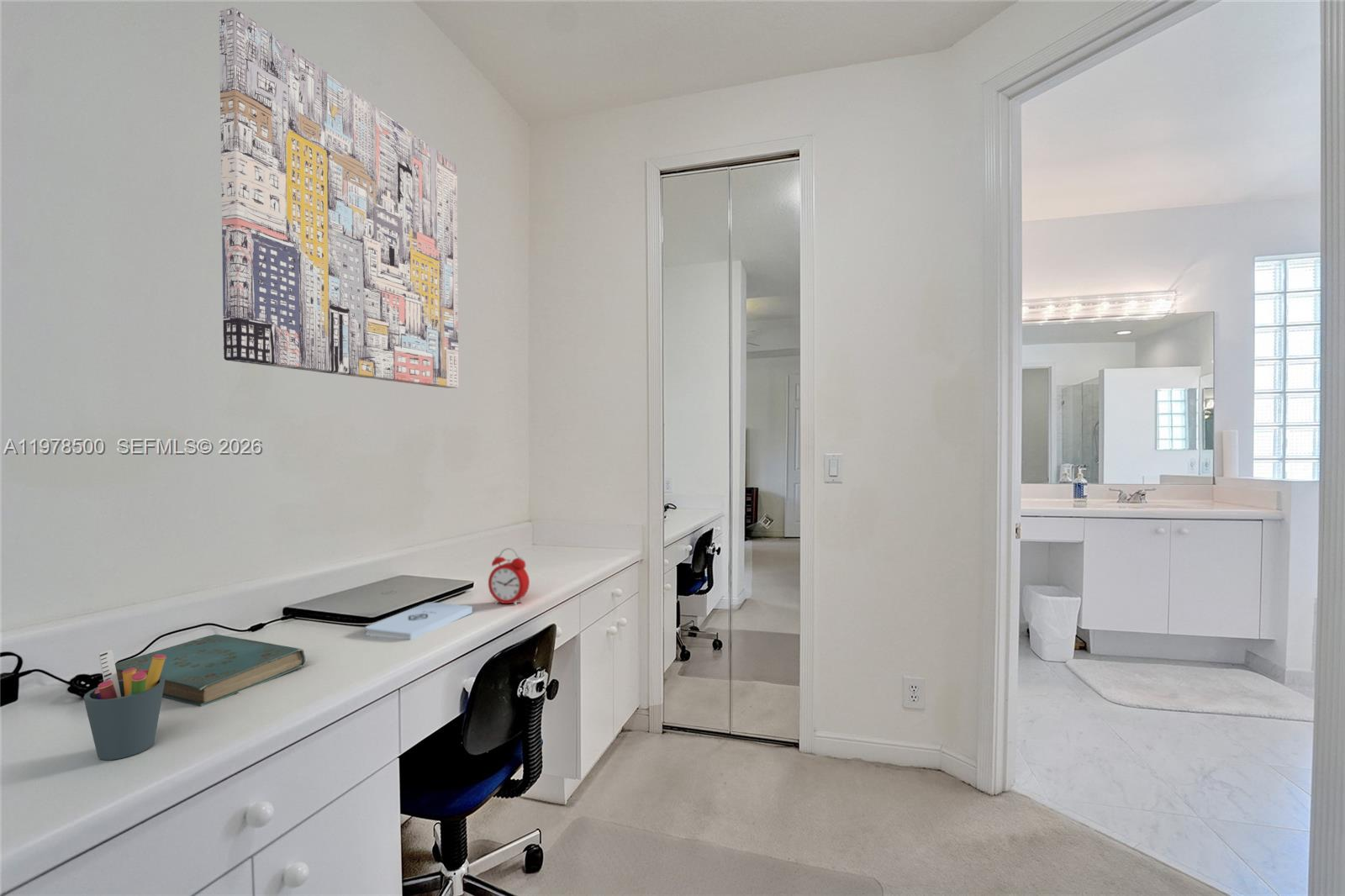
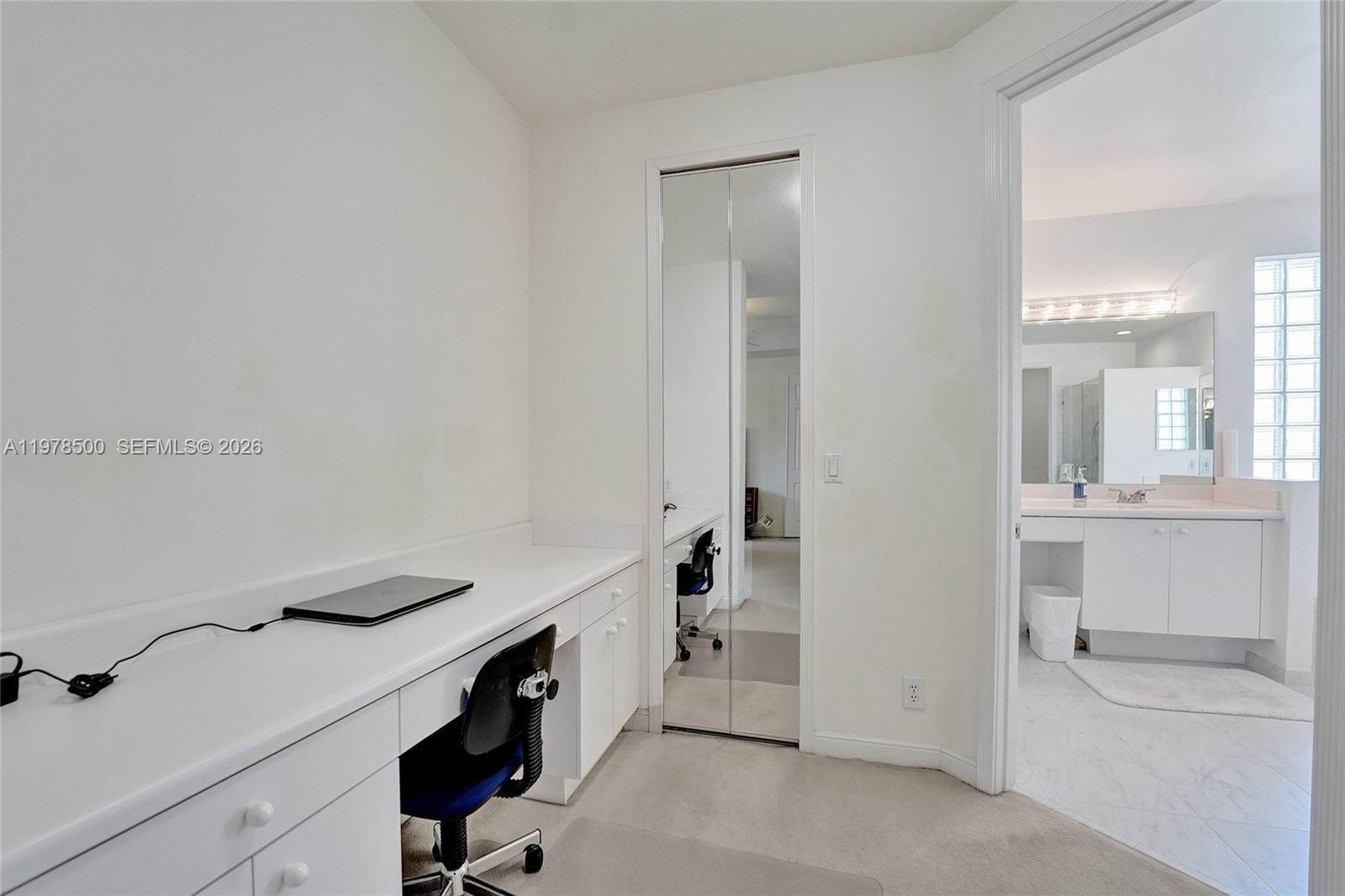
- wall art (365, 240)
- book (210, 665)
- notepad (420, 619)
- pen holder (127, 701)
- alarm clock (509, 576)
